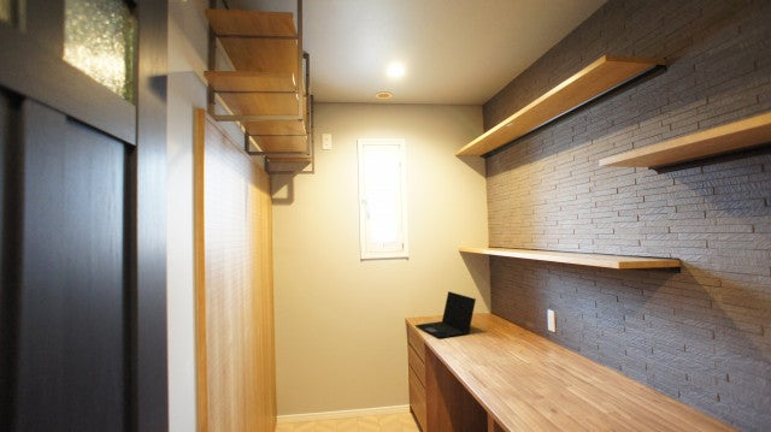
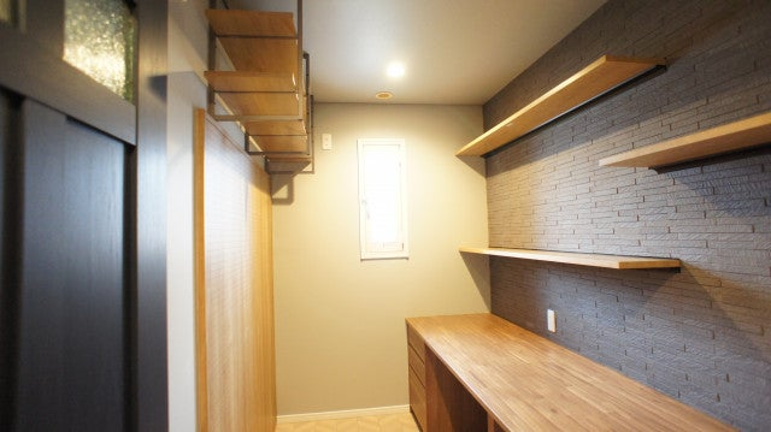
- laptop (443, 313)
